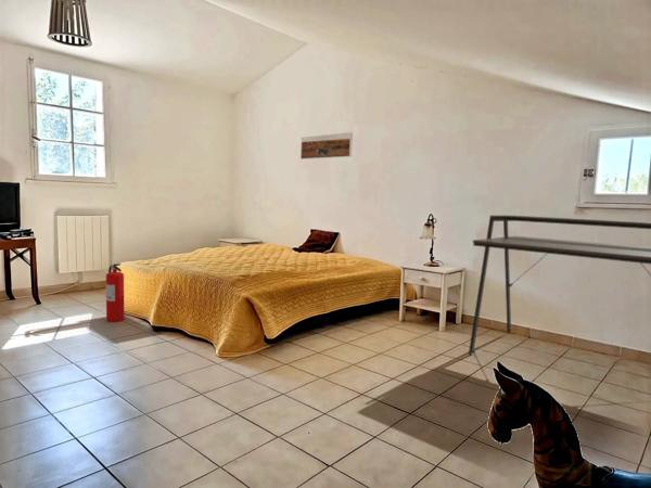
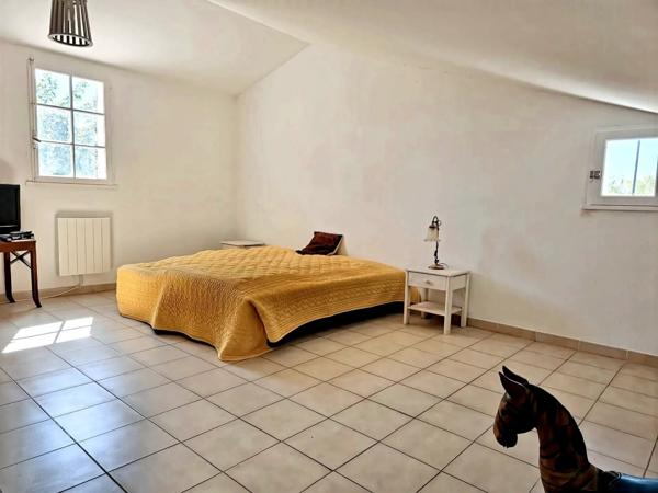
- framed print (324, 146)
- fire extinguisher (114, 291)
- desk (578, 256)
